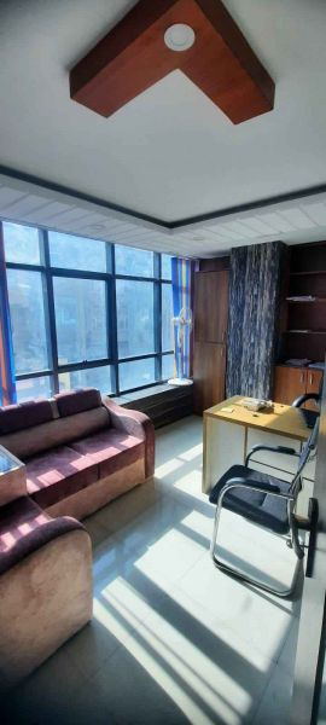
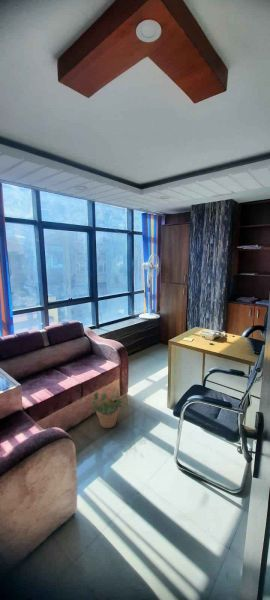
+ potted plant (109, 407)
